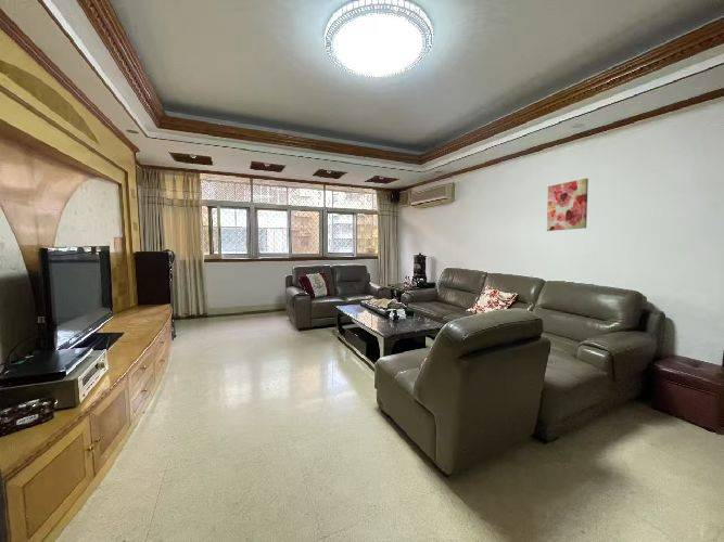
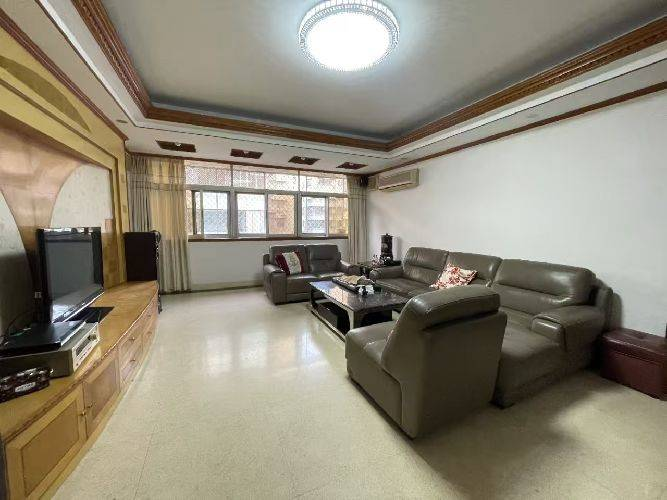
- wall art (566, 206)
